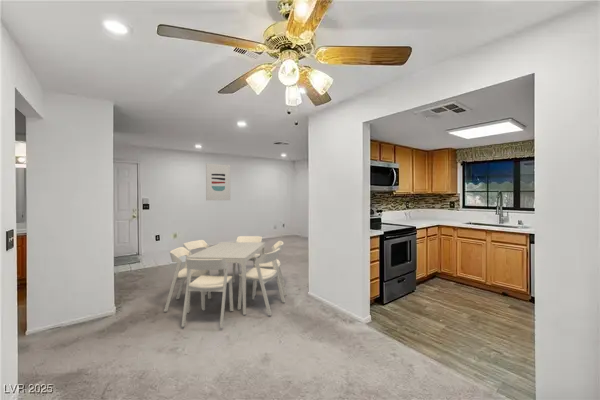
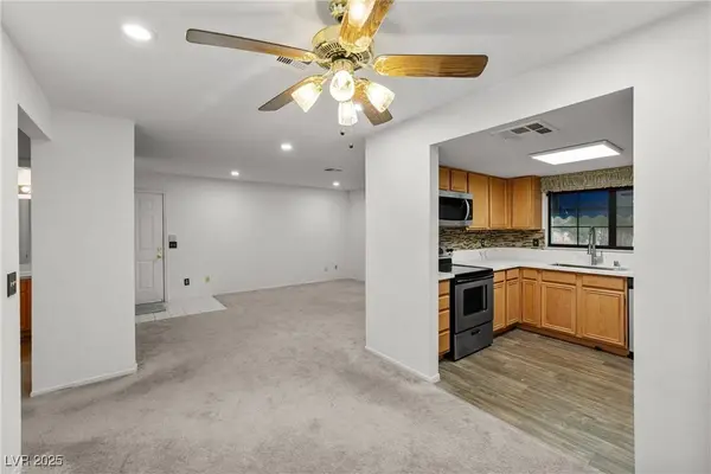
- dining set (227, 270)
- wall art (218, 182)
